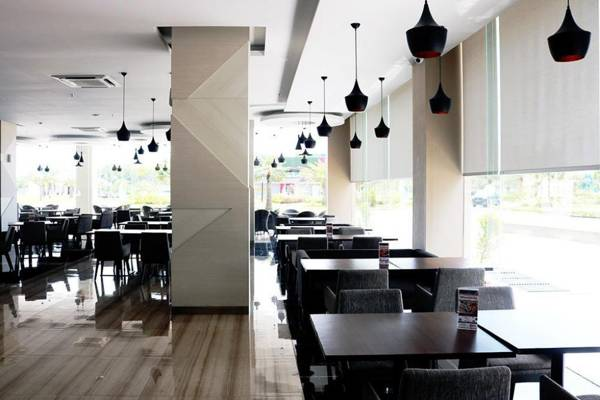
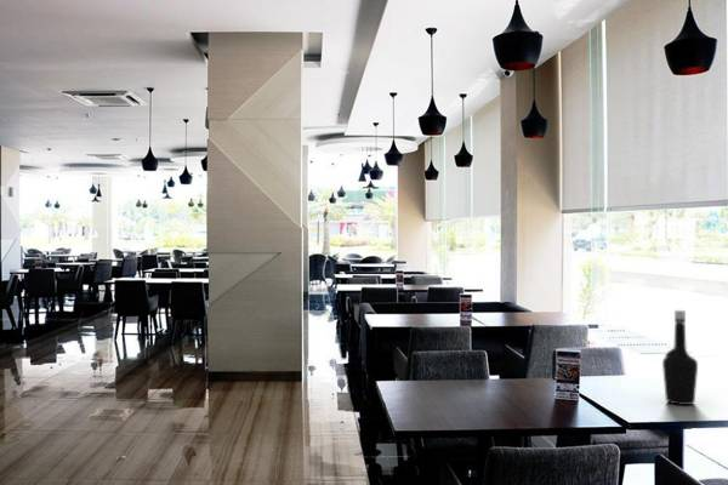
+ bottle (679, 356)
